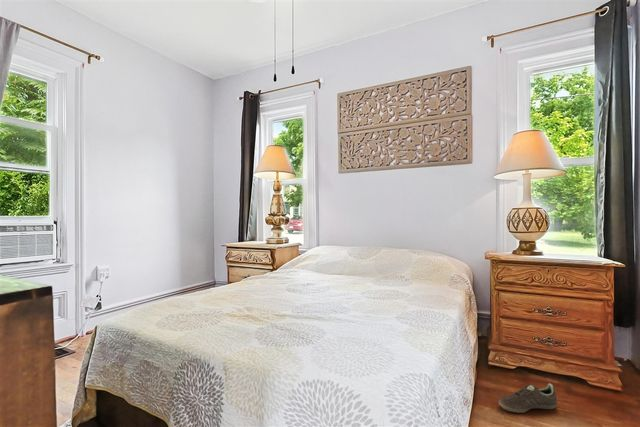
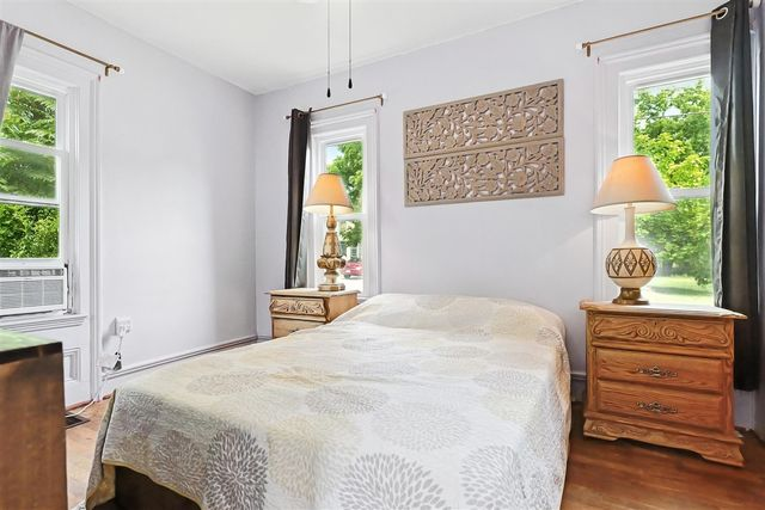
- sneaker (526, 395)
